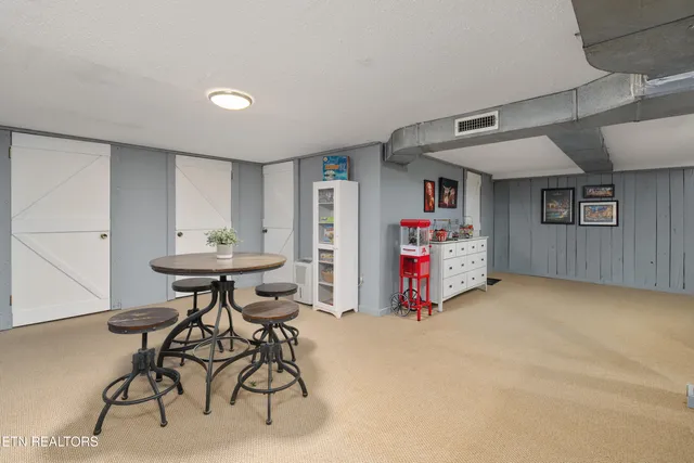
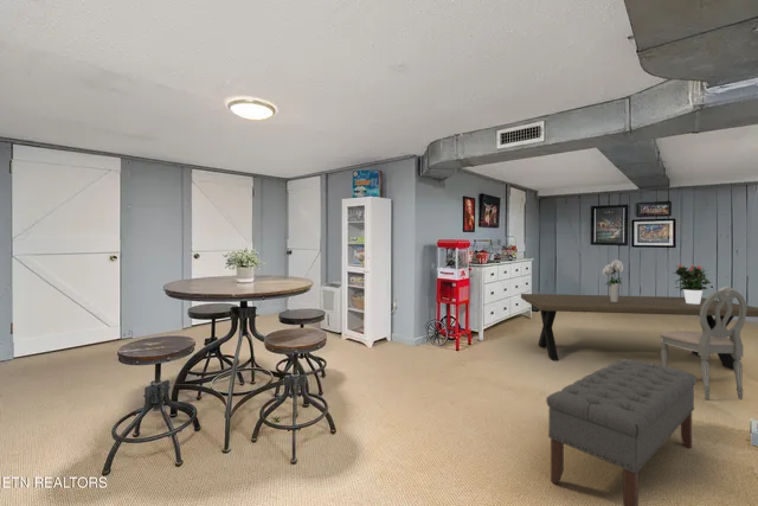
+ bench (627, 421)
+ bouquet (611, 280)
+ potted flower (690, 283)
+ dining chair (702, 337)
+ dining table (627, 312)
